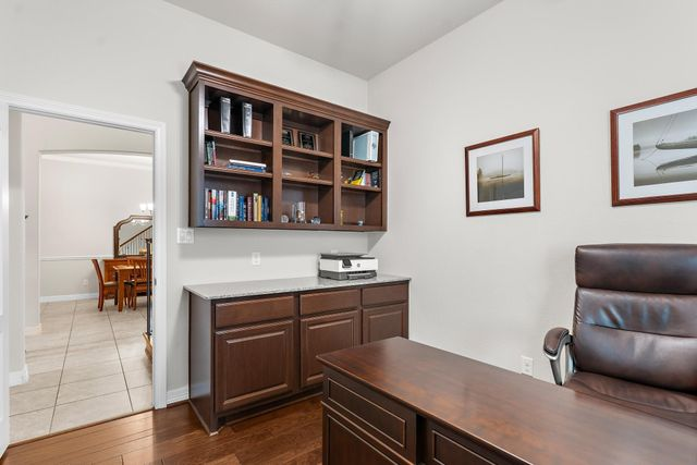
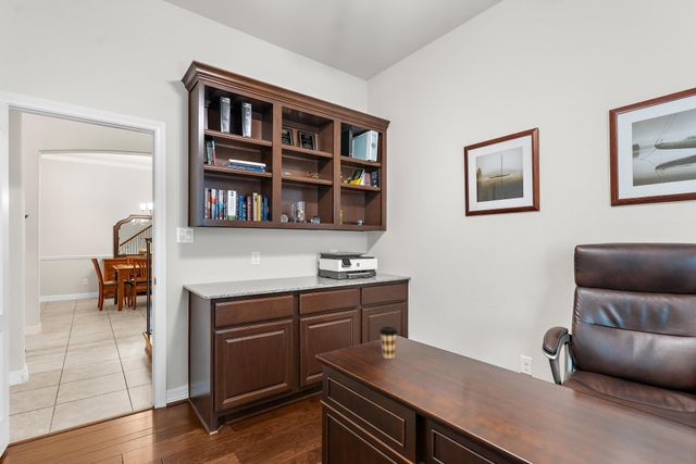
+ coffee cup (388, 342)
